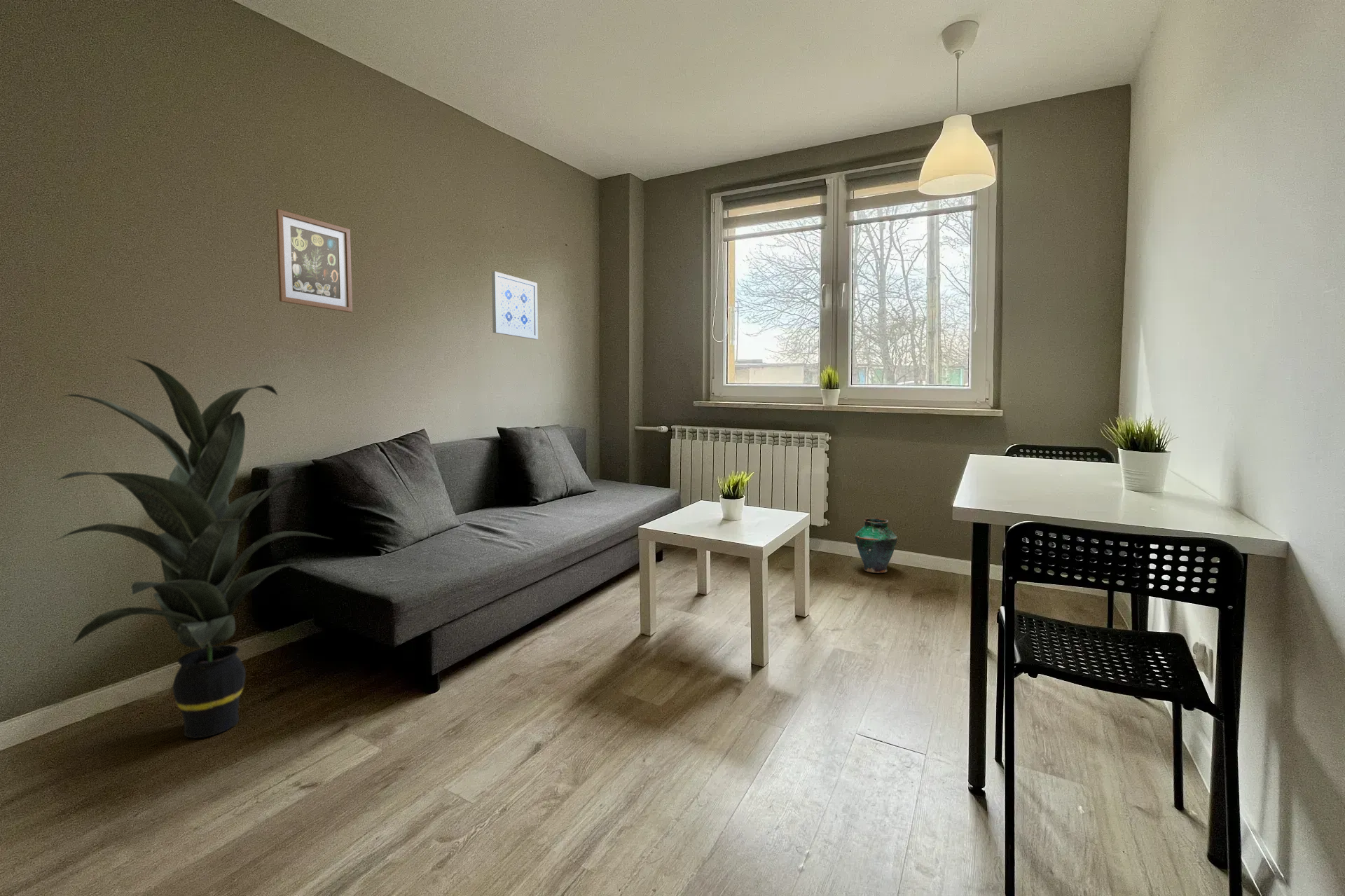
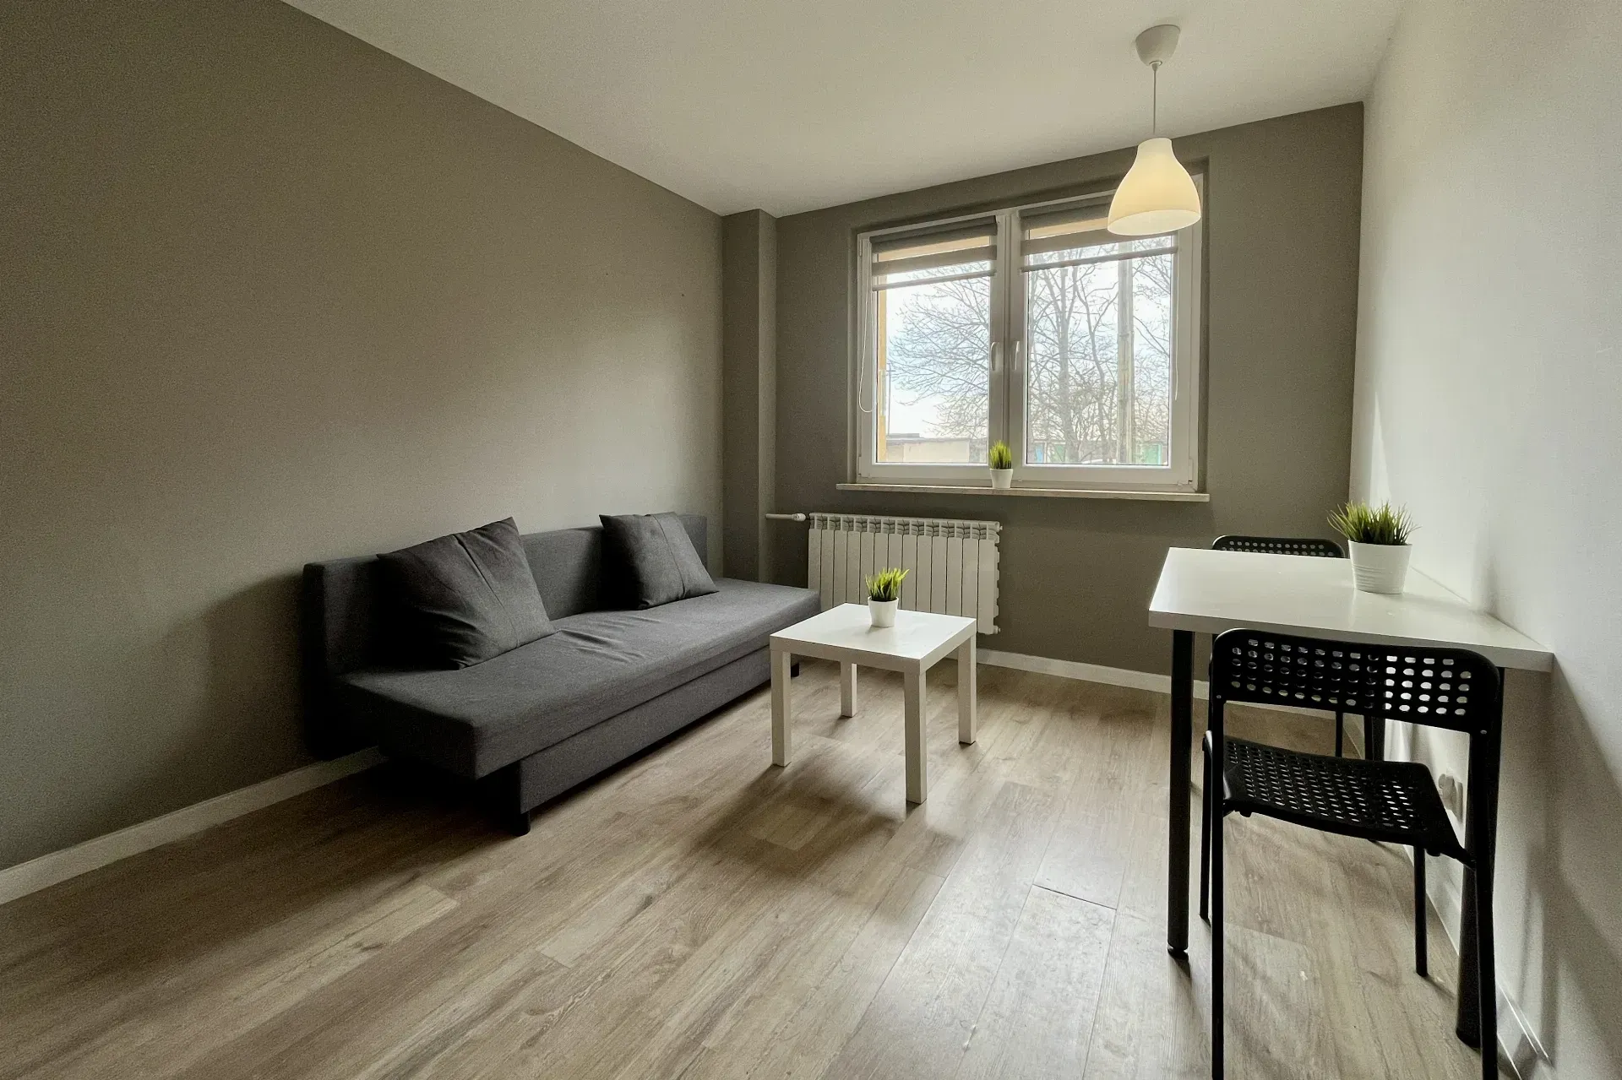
- wall art (316, 263)
- indoor plant (184, 549)
- wall art (516, 307)
- vase (876, 544)
